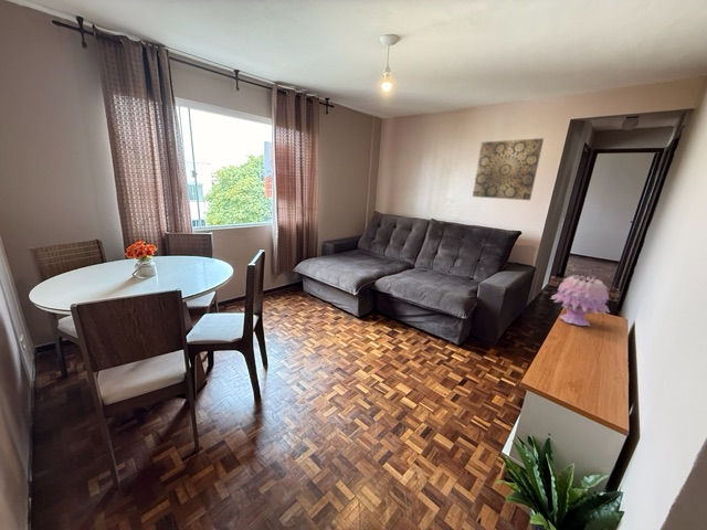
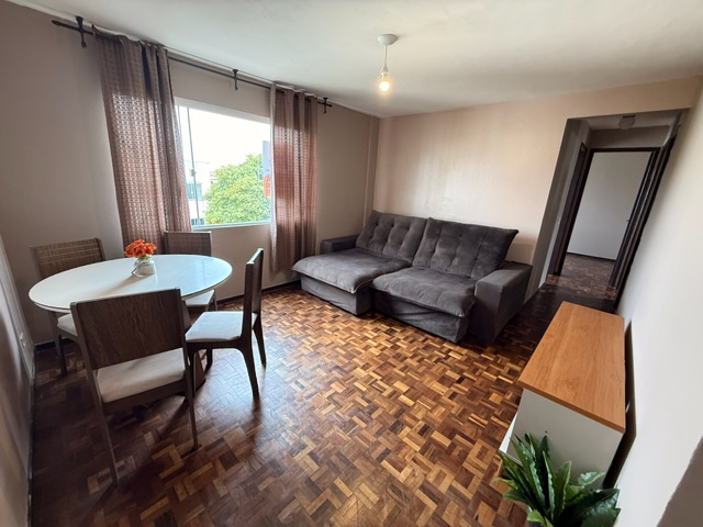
- wall art (505, 170)
- decorative vase (579, 299)
